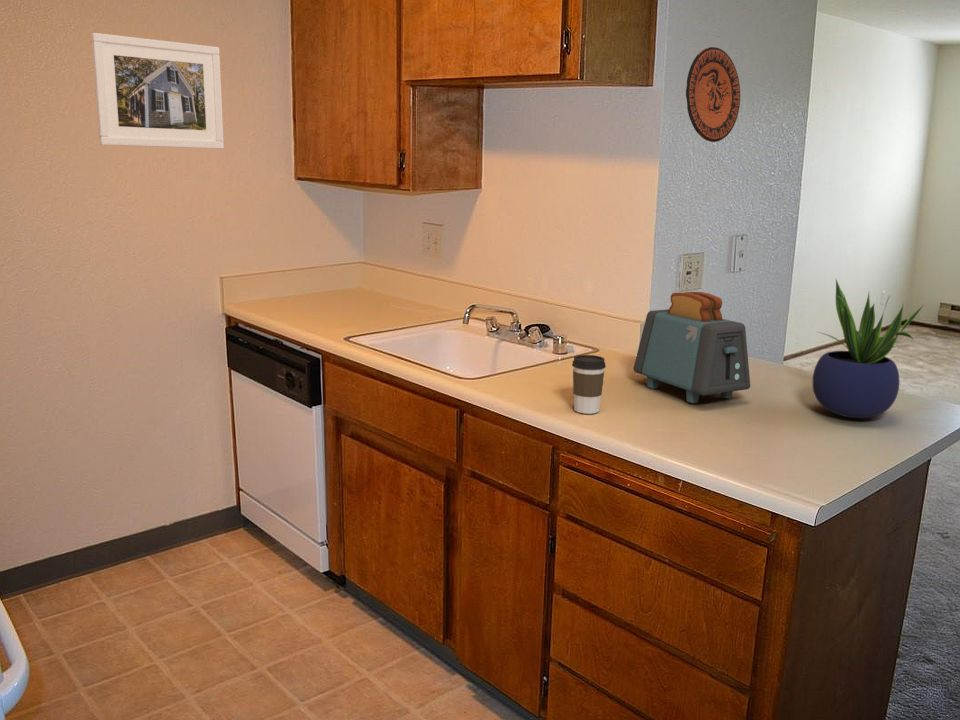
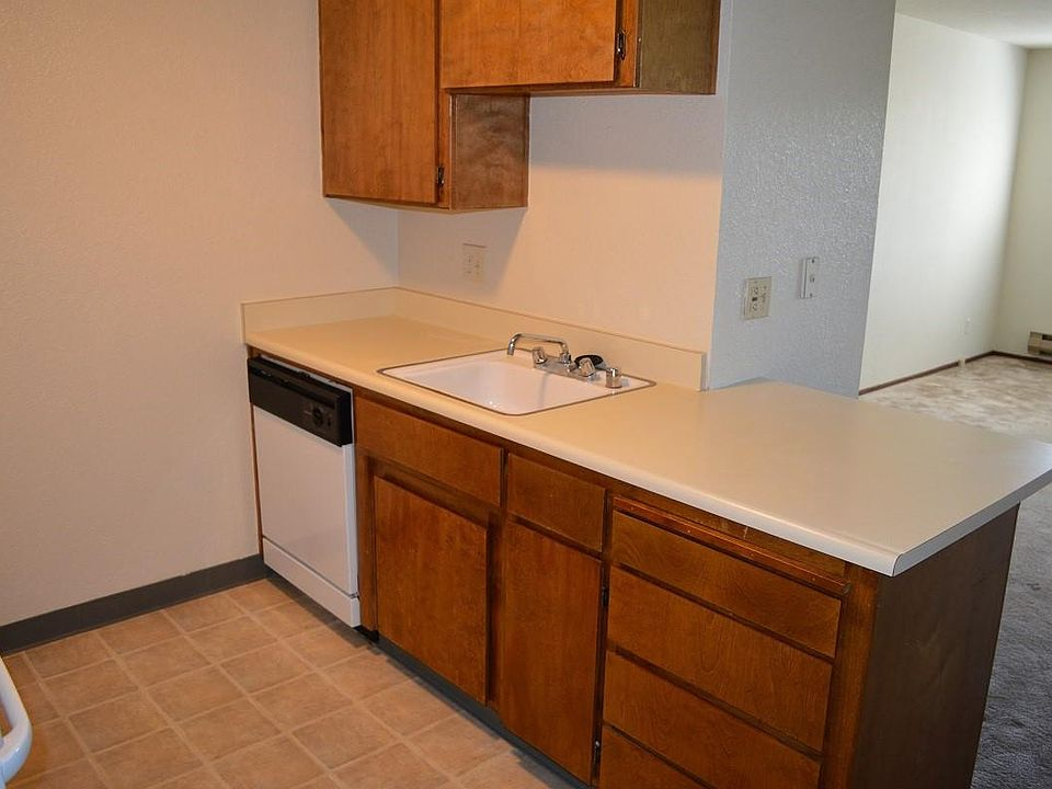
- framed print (161, 94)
- toaster (692, 343)
- potted plant (864, 349)
- coffee cup (587, 384)
- decorative plate (712, 95)
